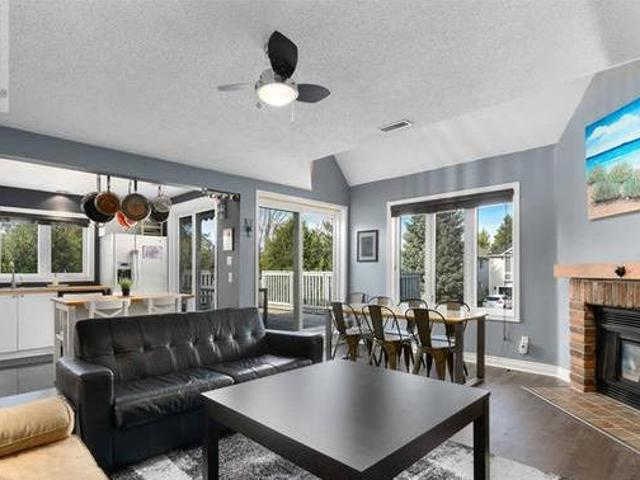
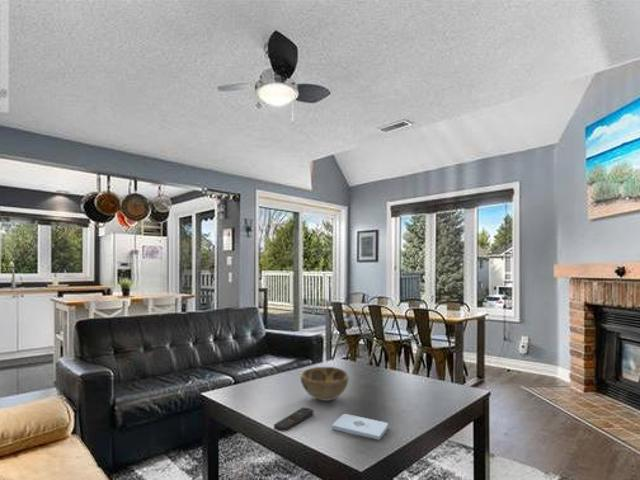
+ notepad (360, 426)
+ remote control (294, 418)
+ decorative bowl (324, 385)
